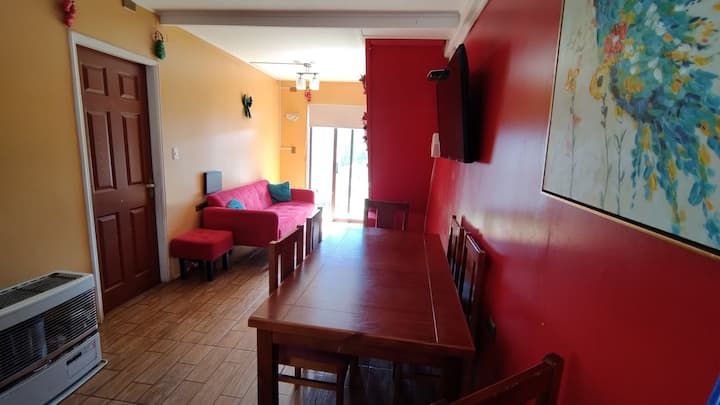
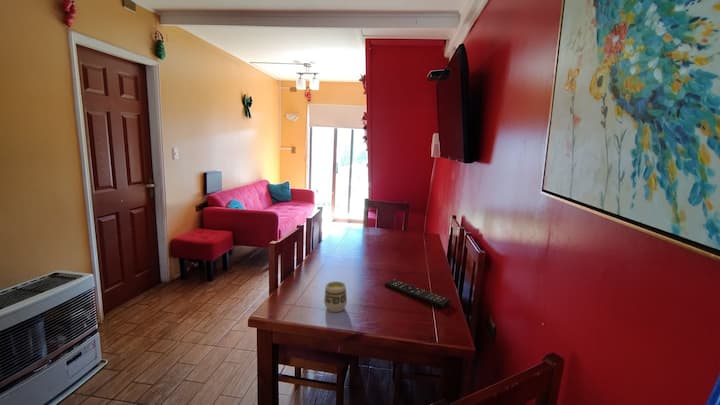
+ remote control (415, 291)
+ cup (335, 296)
